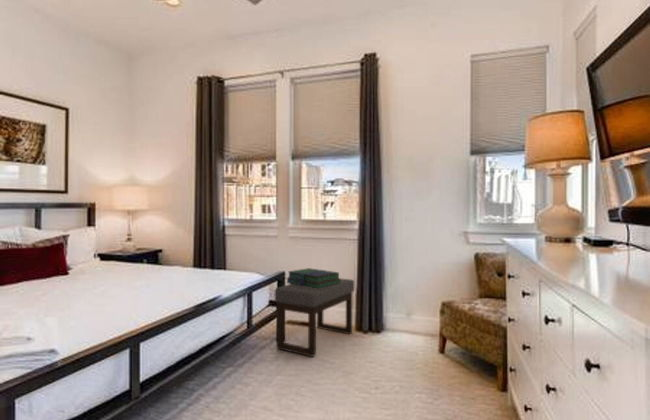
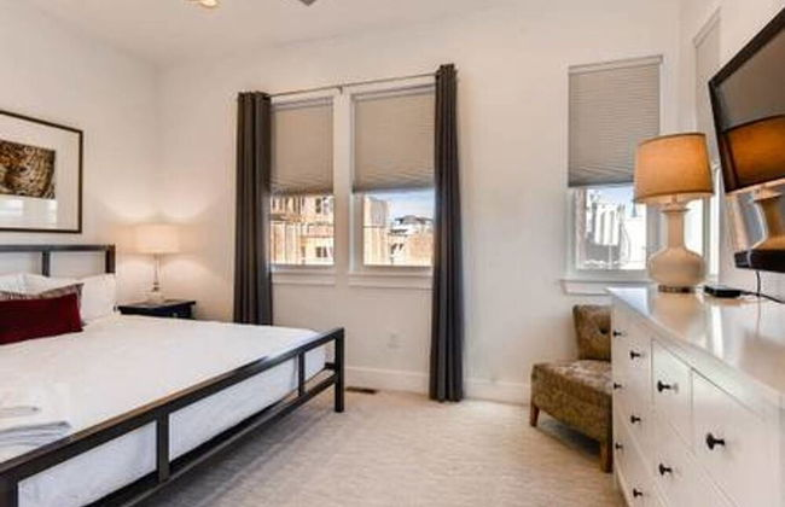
- ottoman (316, 311)
- stack of books (313, 277)
